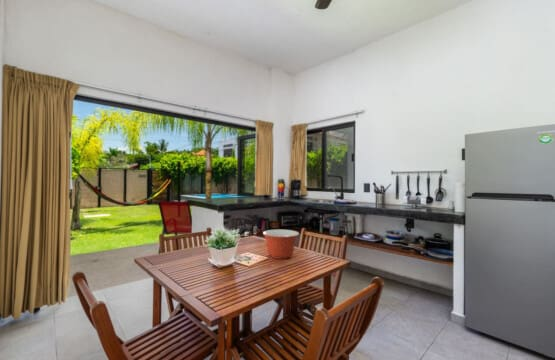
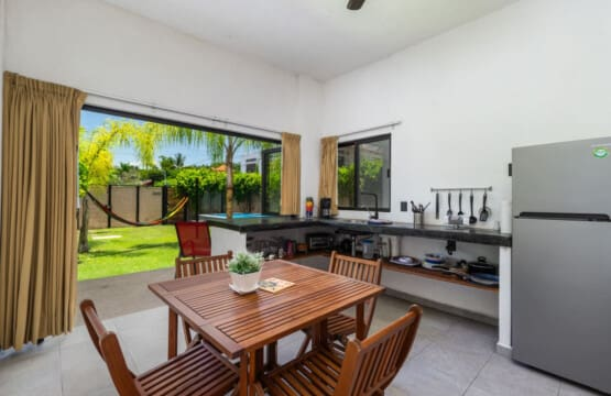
- mixing bowl (280, 244)
